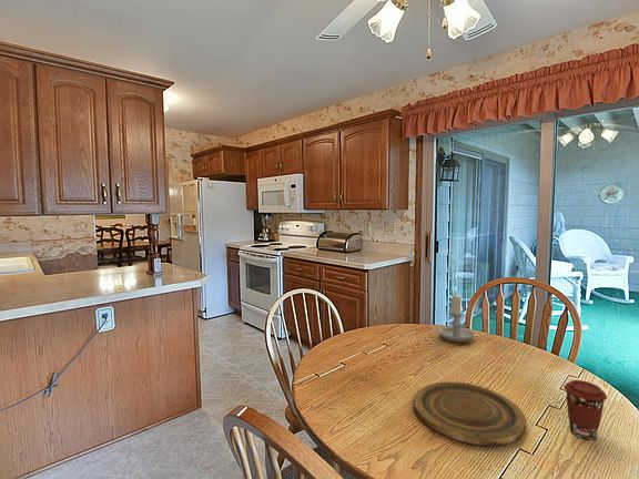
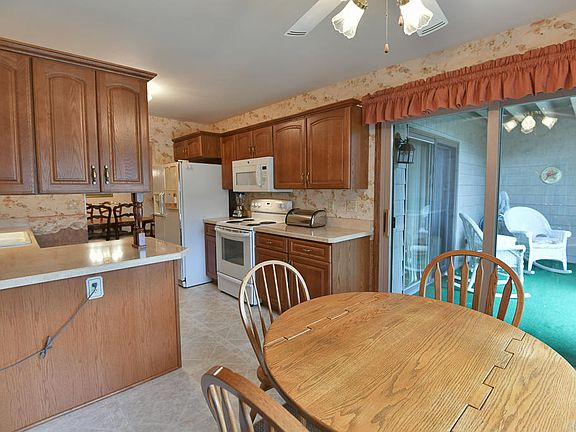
- plate (466, 409)
- candle (456, 316)
- coffee cup (584, 409)
